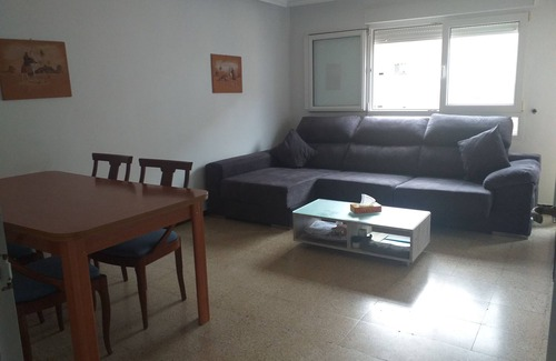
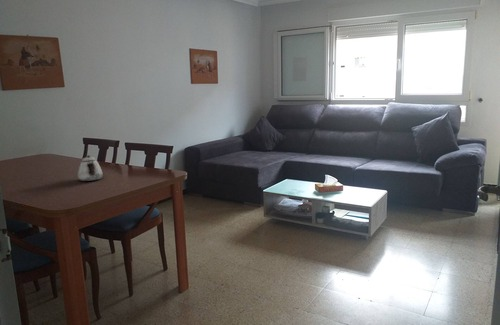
+ teapot (89, 167)
